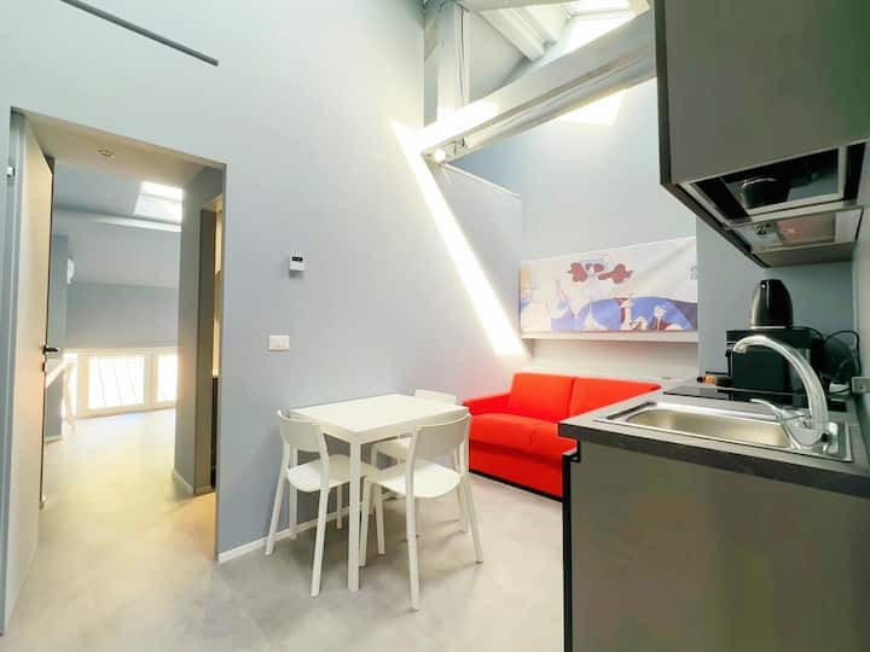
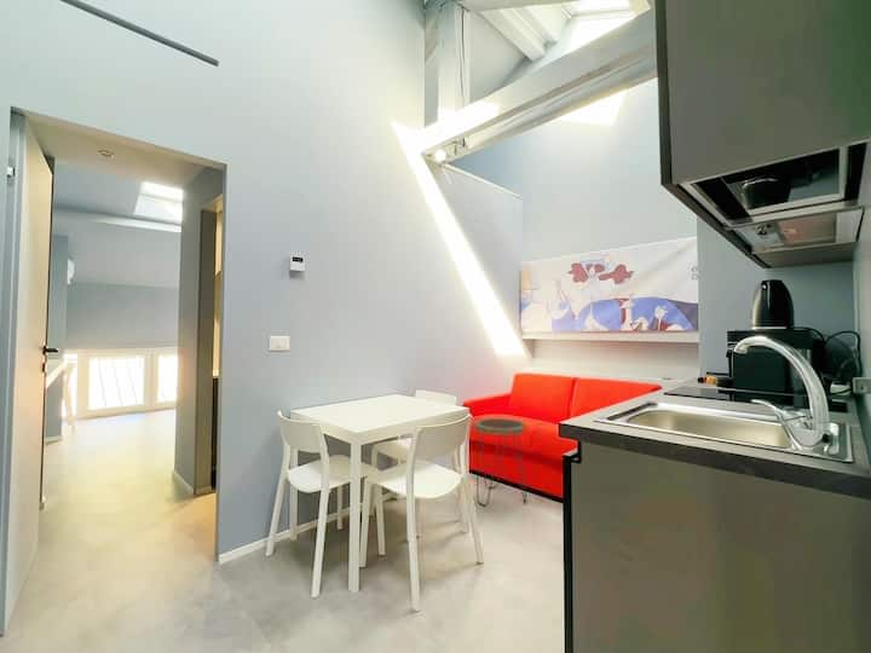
+ side table (501, 461)
